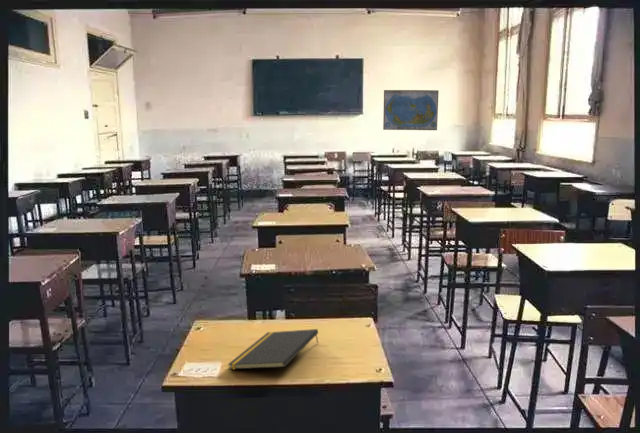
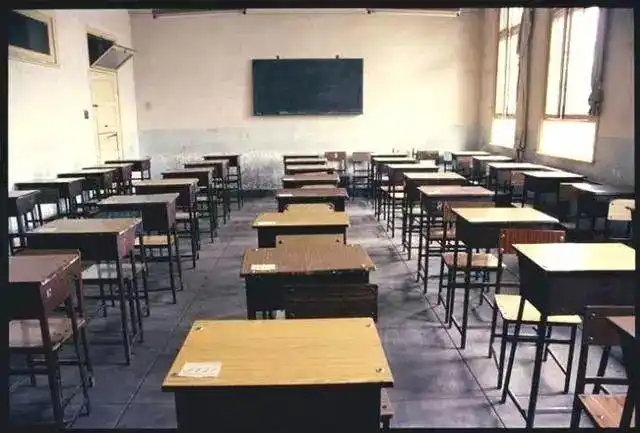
- world map (410, 110)
- notepad (275, 348)
